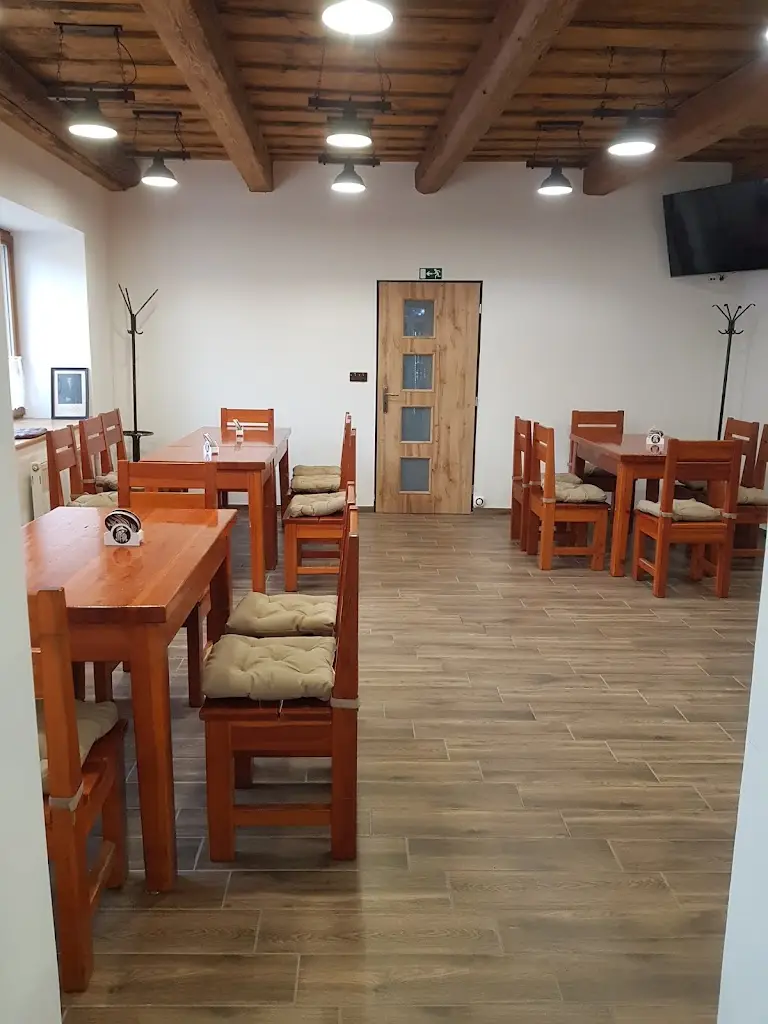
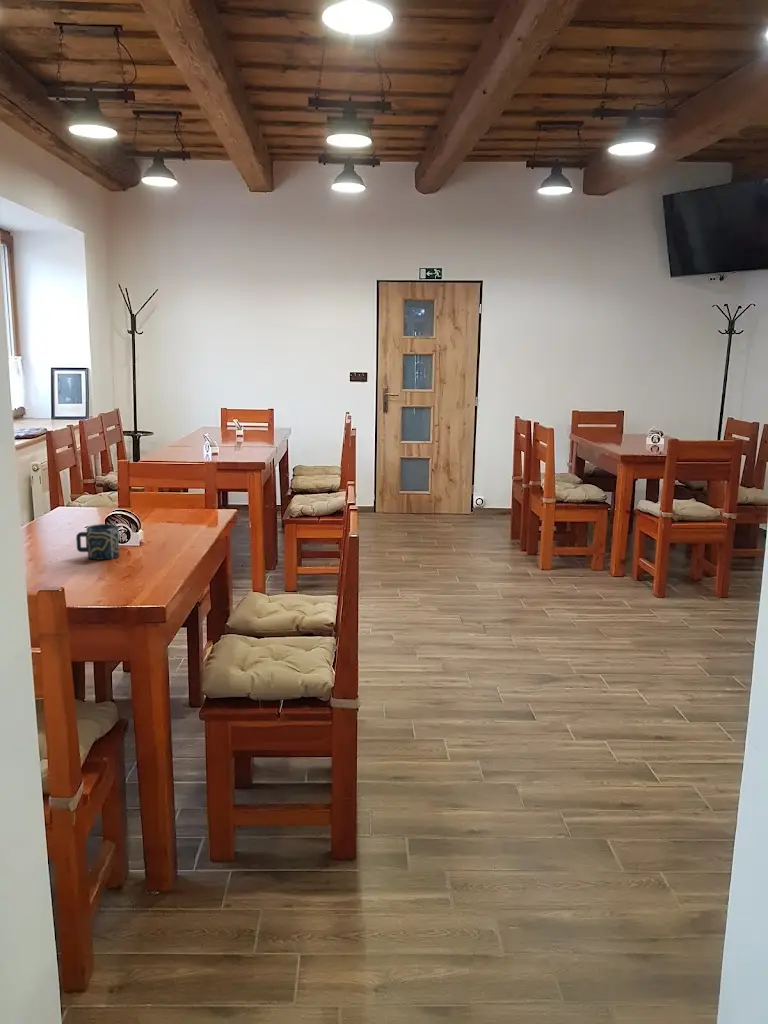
+ cup (97, 541)
